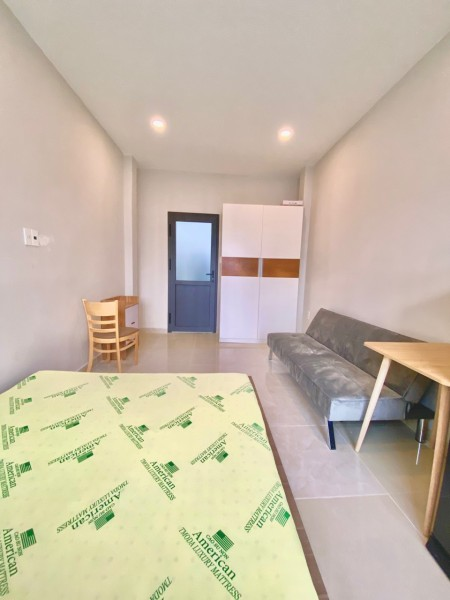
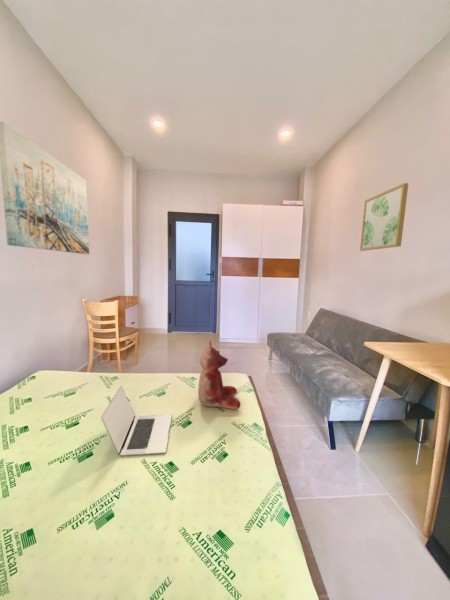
+ teddy bear (219, 373)
+ laptop (141, 416)
+ wall art (381, 221)
+ wall art (55, 205)
